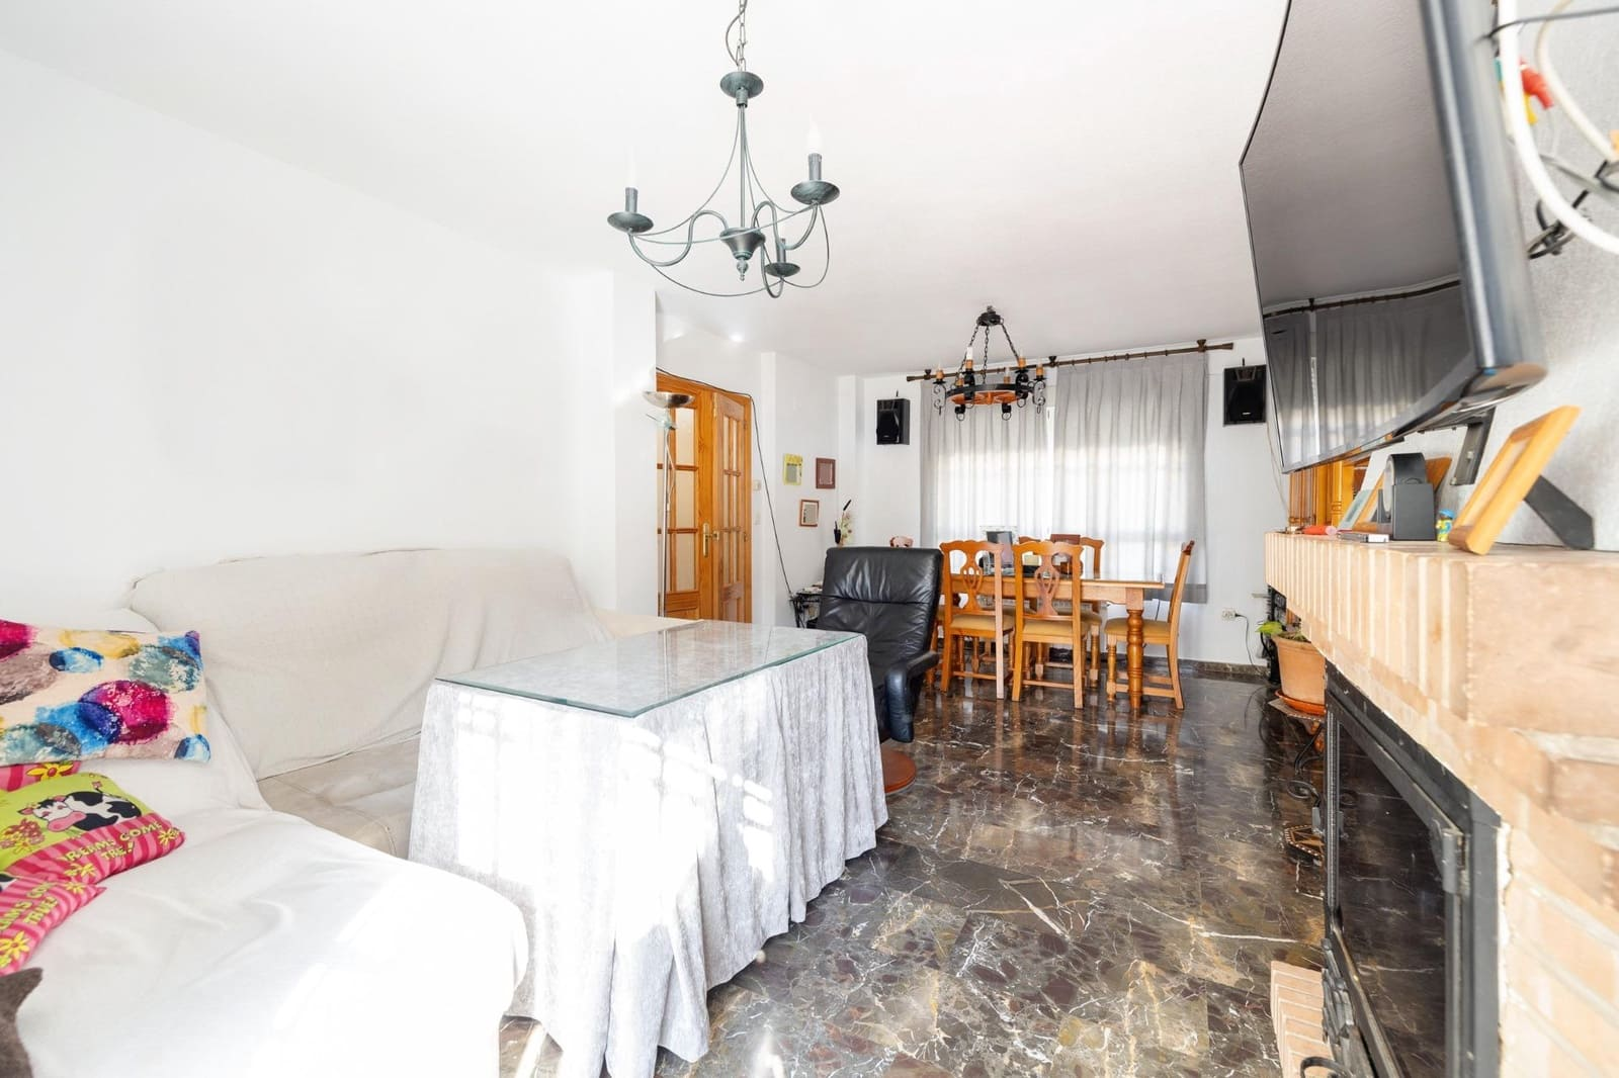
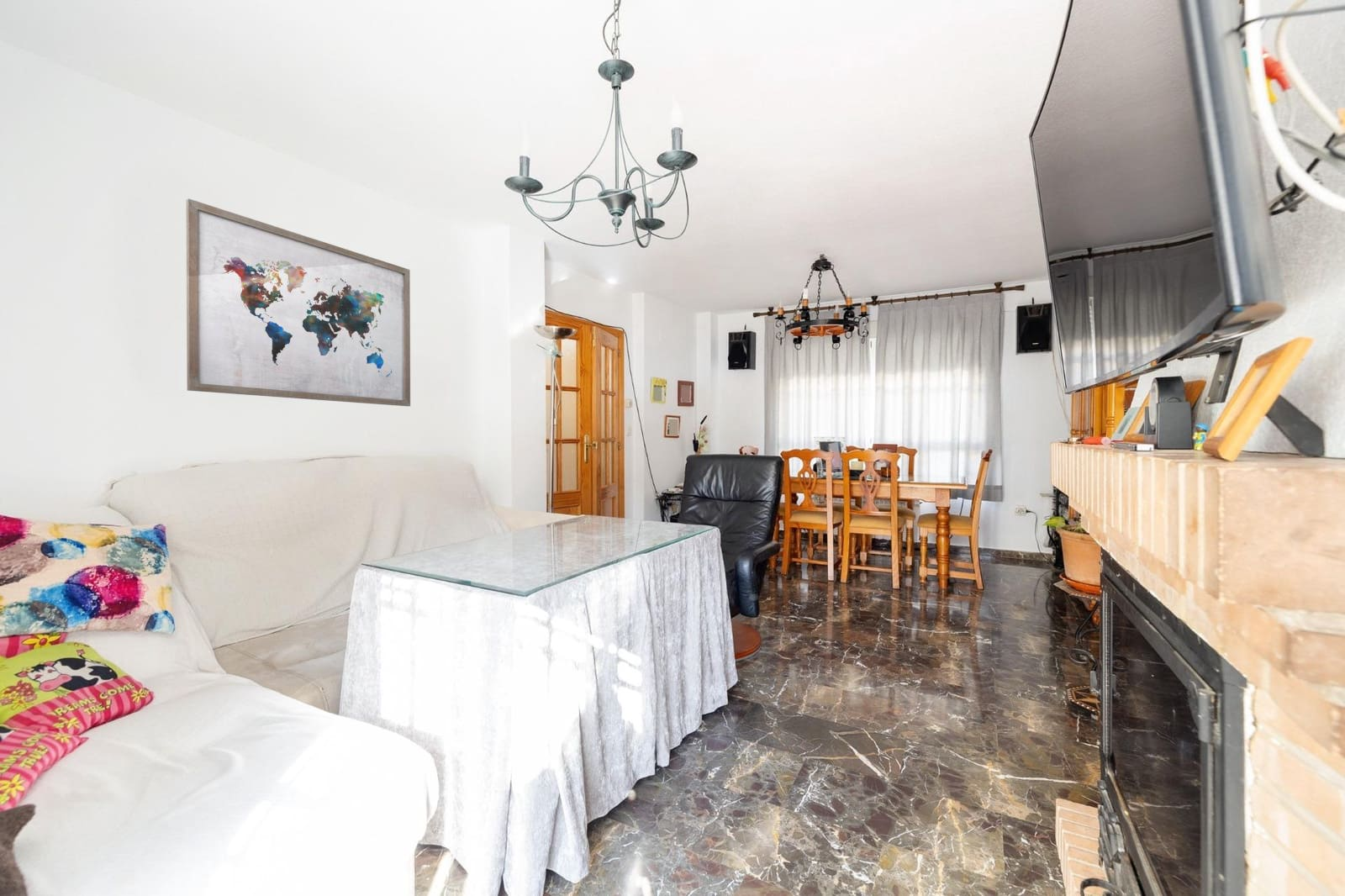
+ wall art (317, 319)
